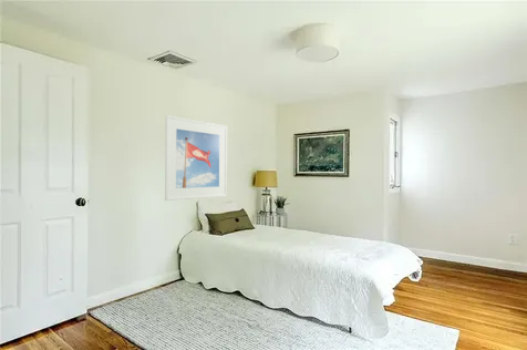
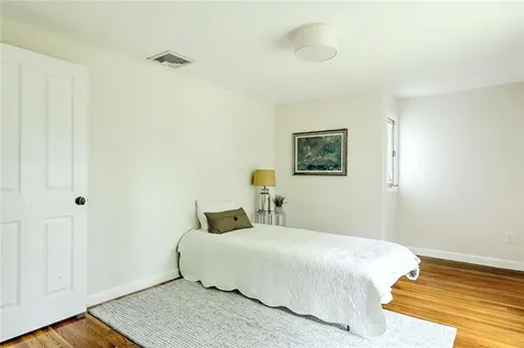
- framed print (198, 159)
